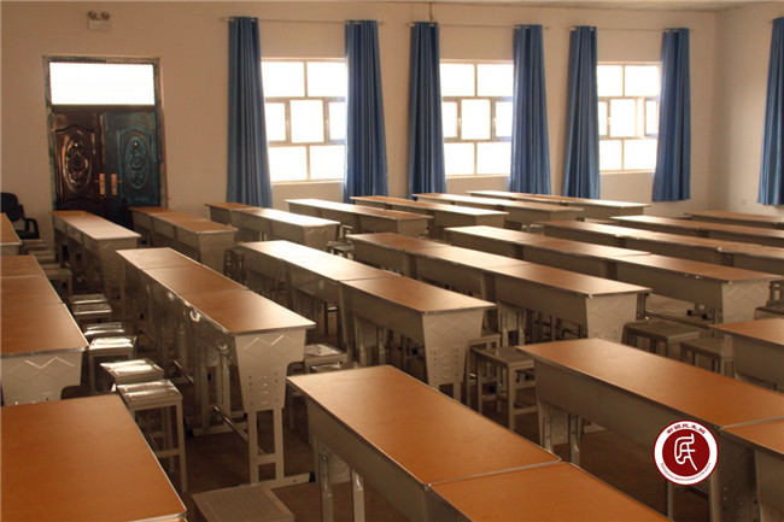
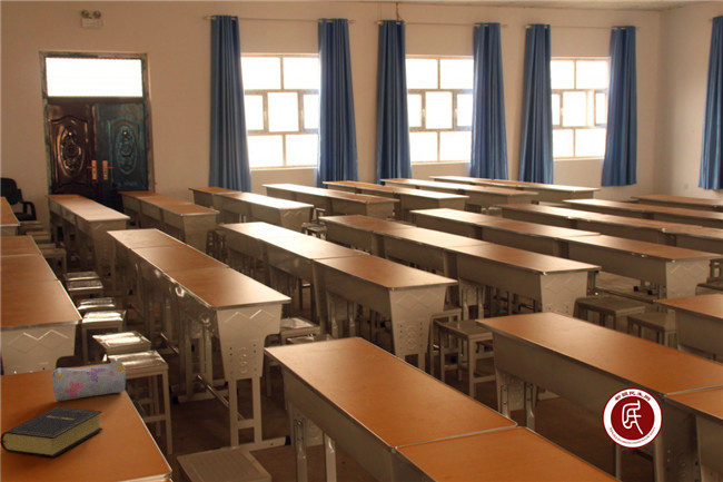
+ book (50, 431)
+ pencil case (89, 380)
